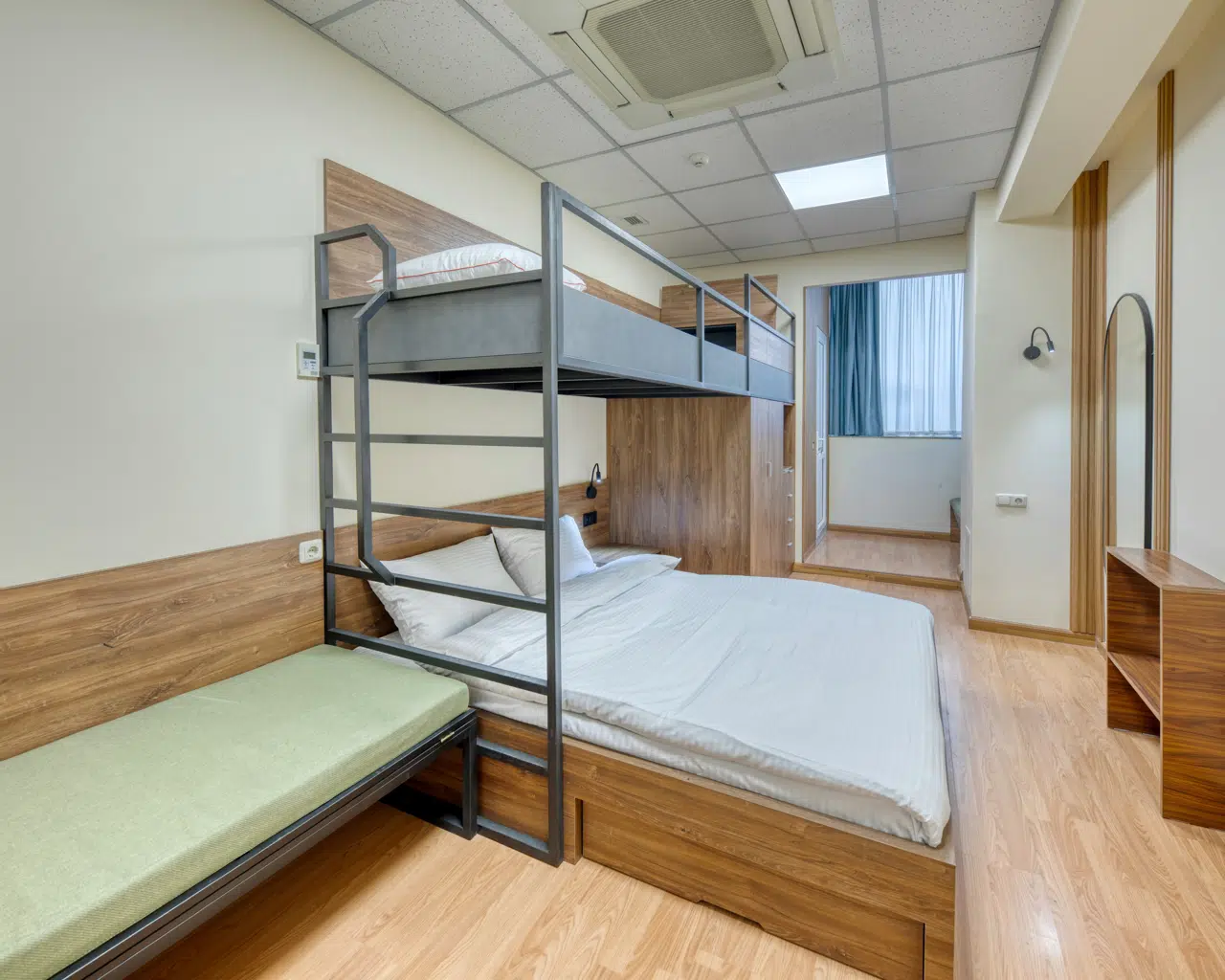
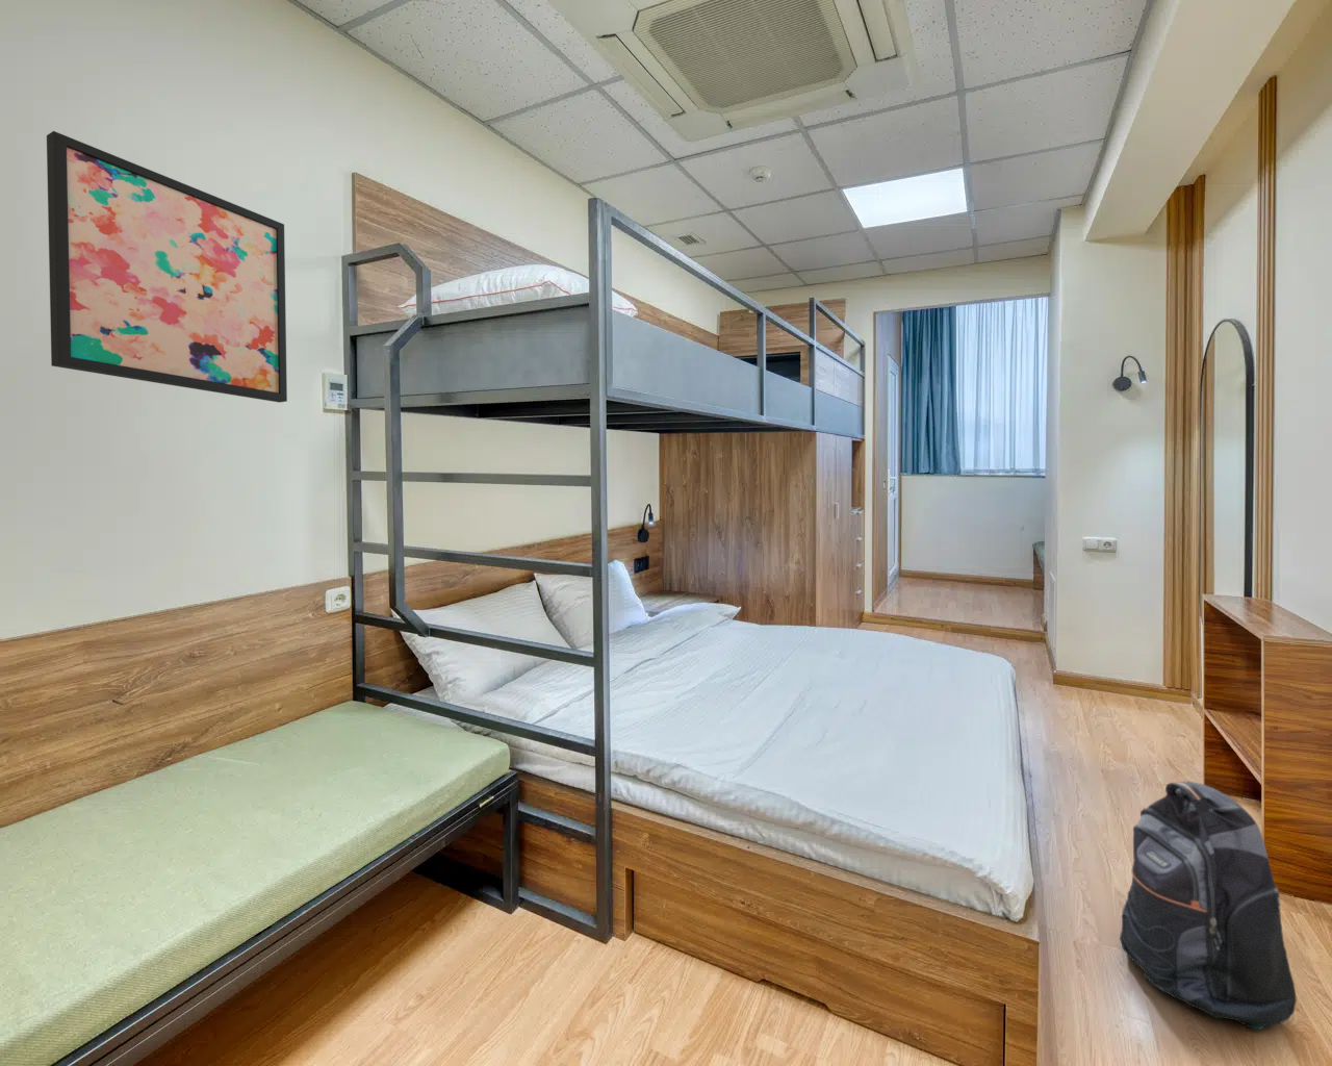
+ backpack (1203, 884)
+ wall art (182, 285)
